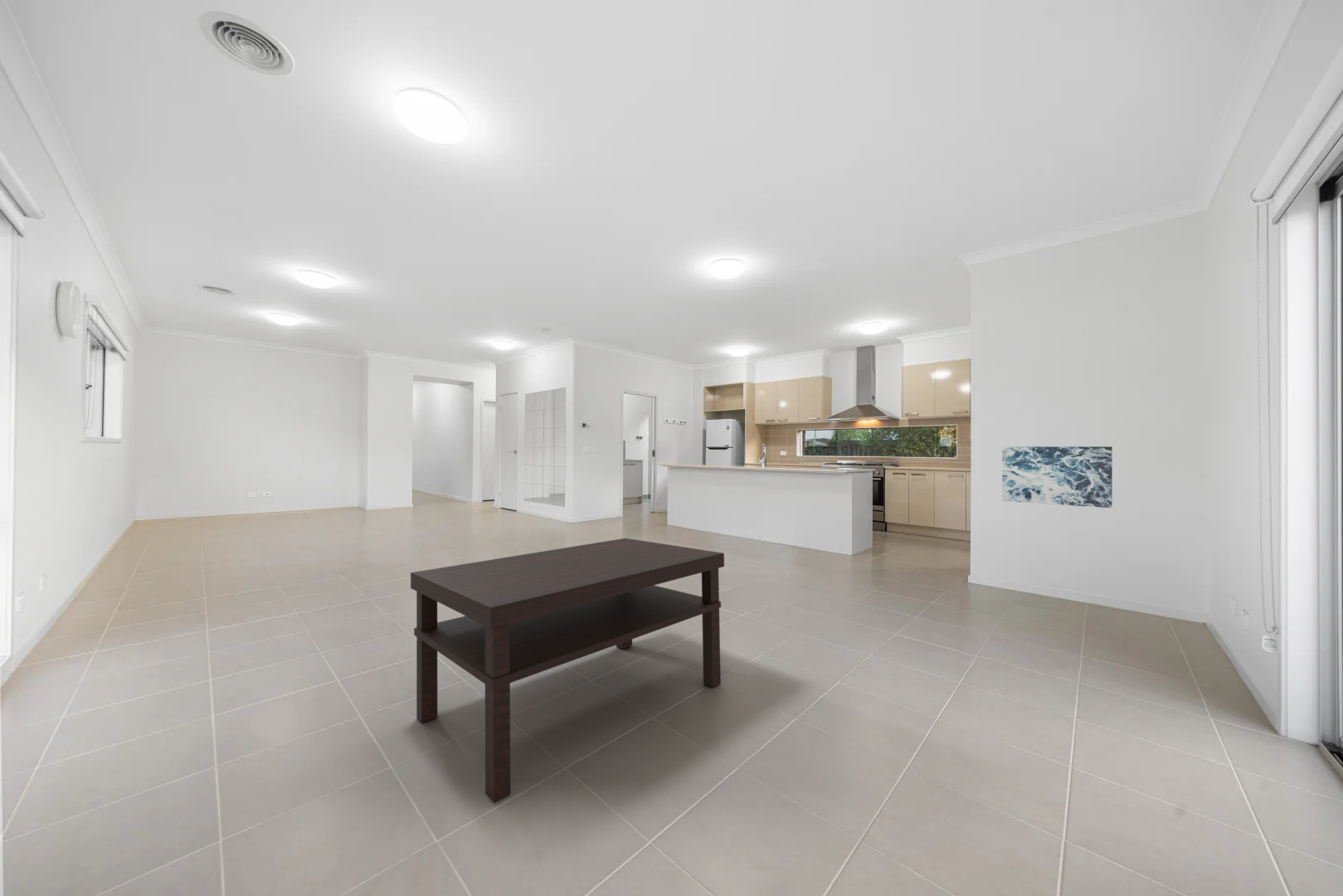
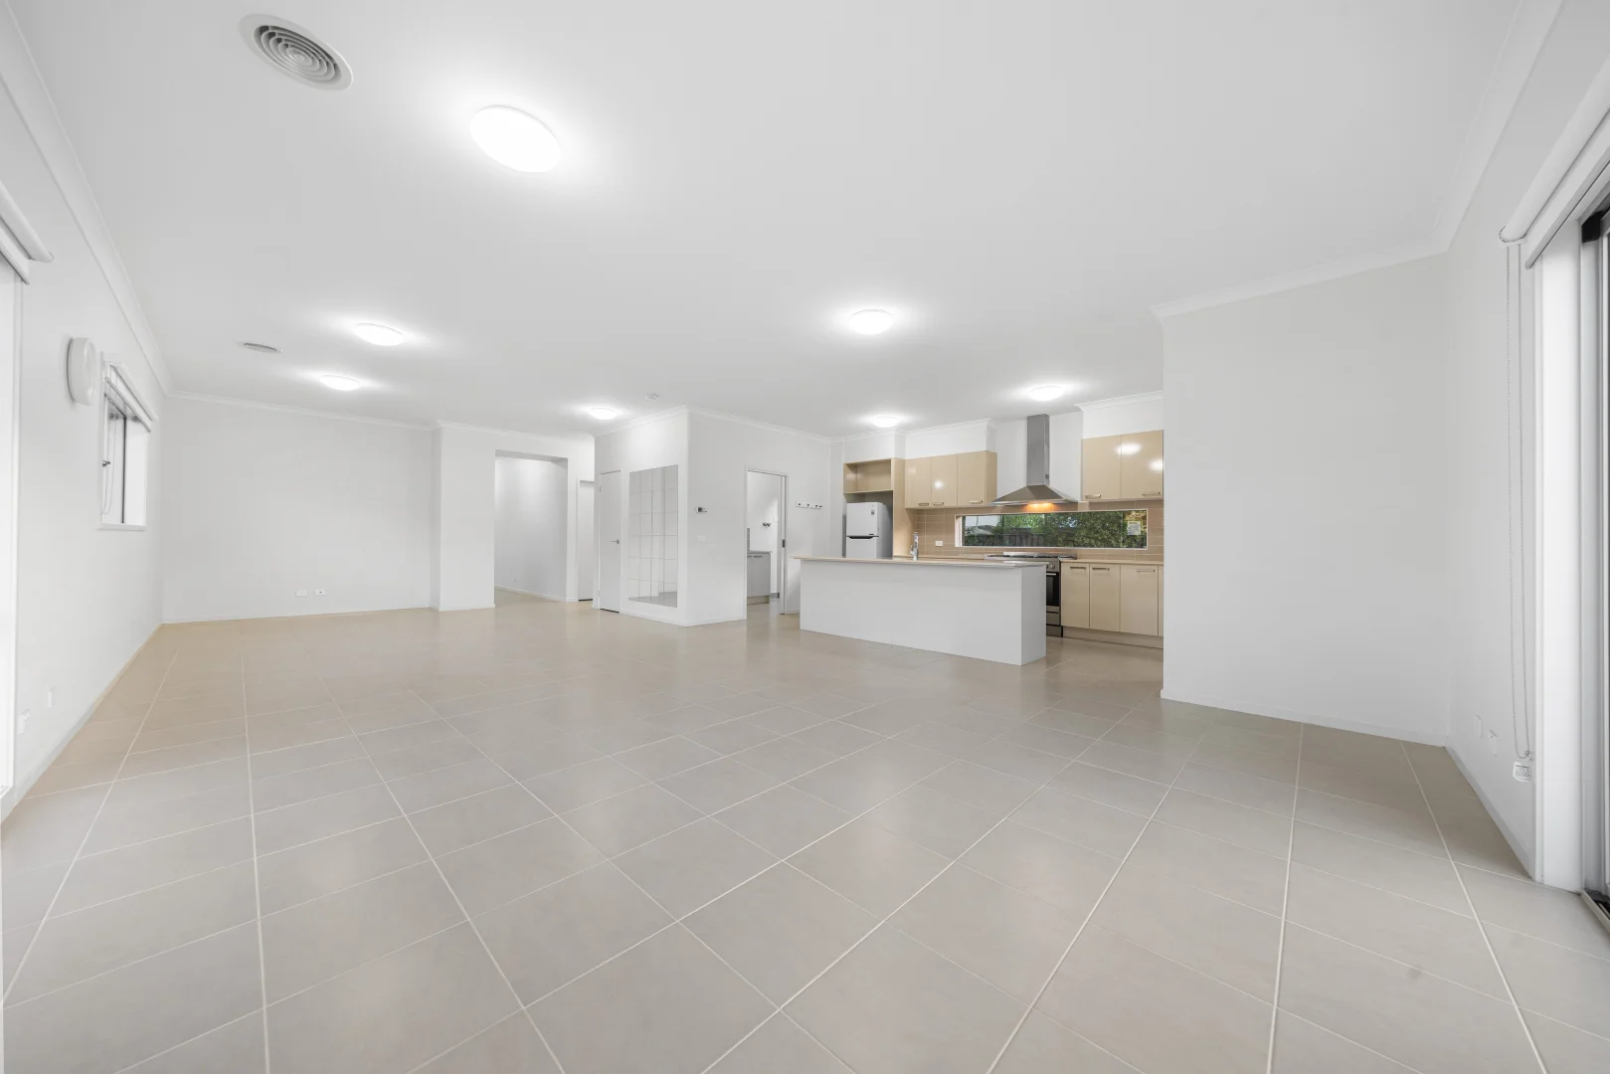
- coffee table (578, 628)
- wall art (1053, 475)
